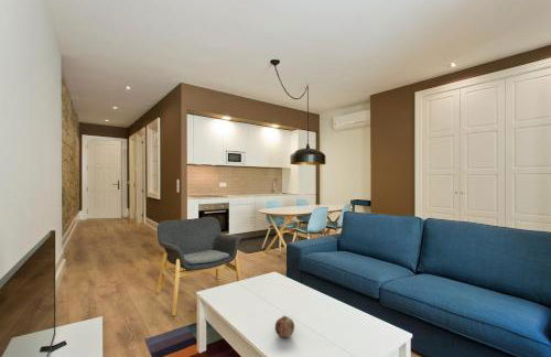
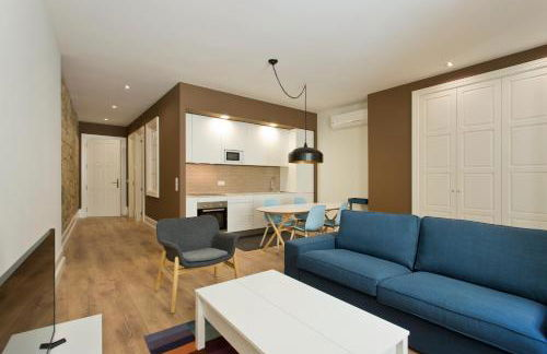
- fruit (284, 325)
